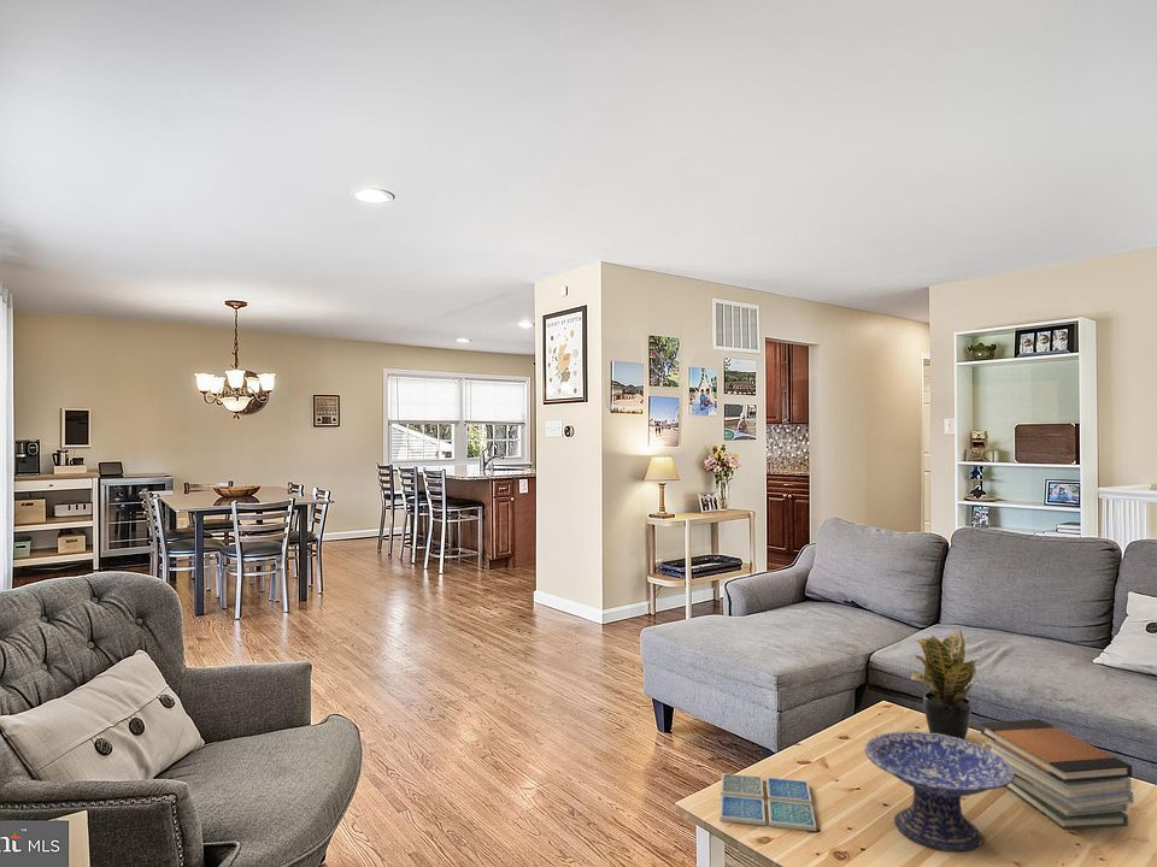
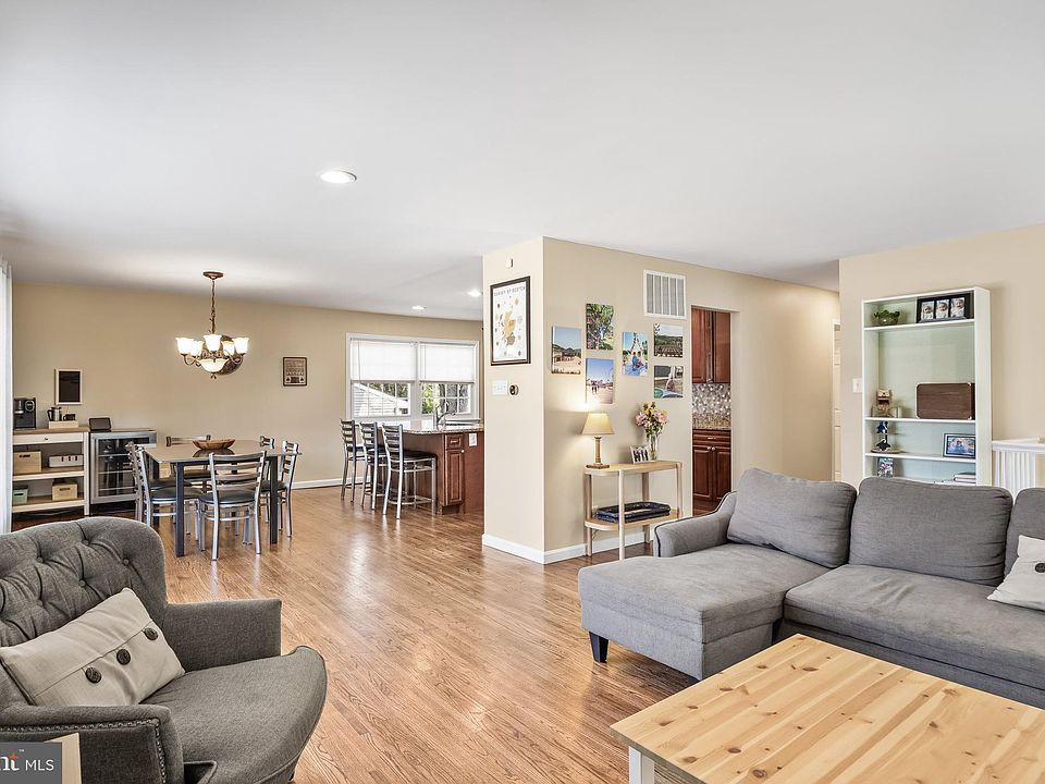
- potted plant (942, 678)
- drink coaster (763, 800)
- decorative bowl (936, 792)
- book stack (1053, 771)
